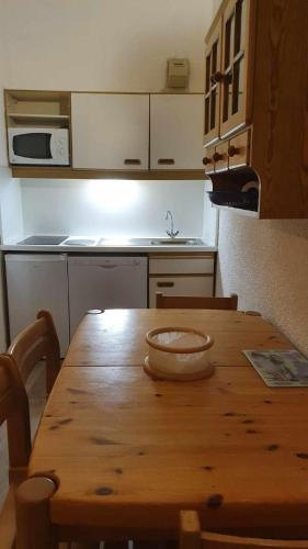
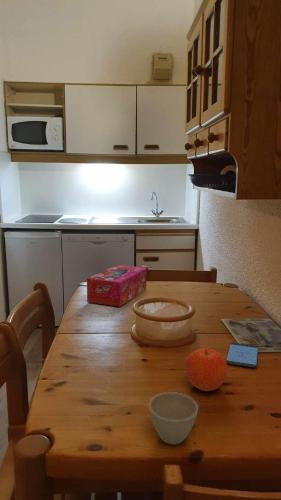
+ tissue box (118, 283)
+ fruit (206, 369)
+ flower pot (172, 421)
+ smartphone (242, 354)
